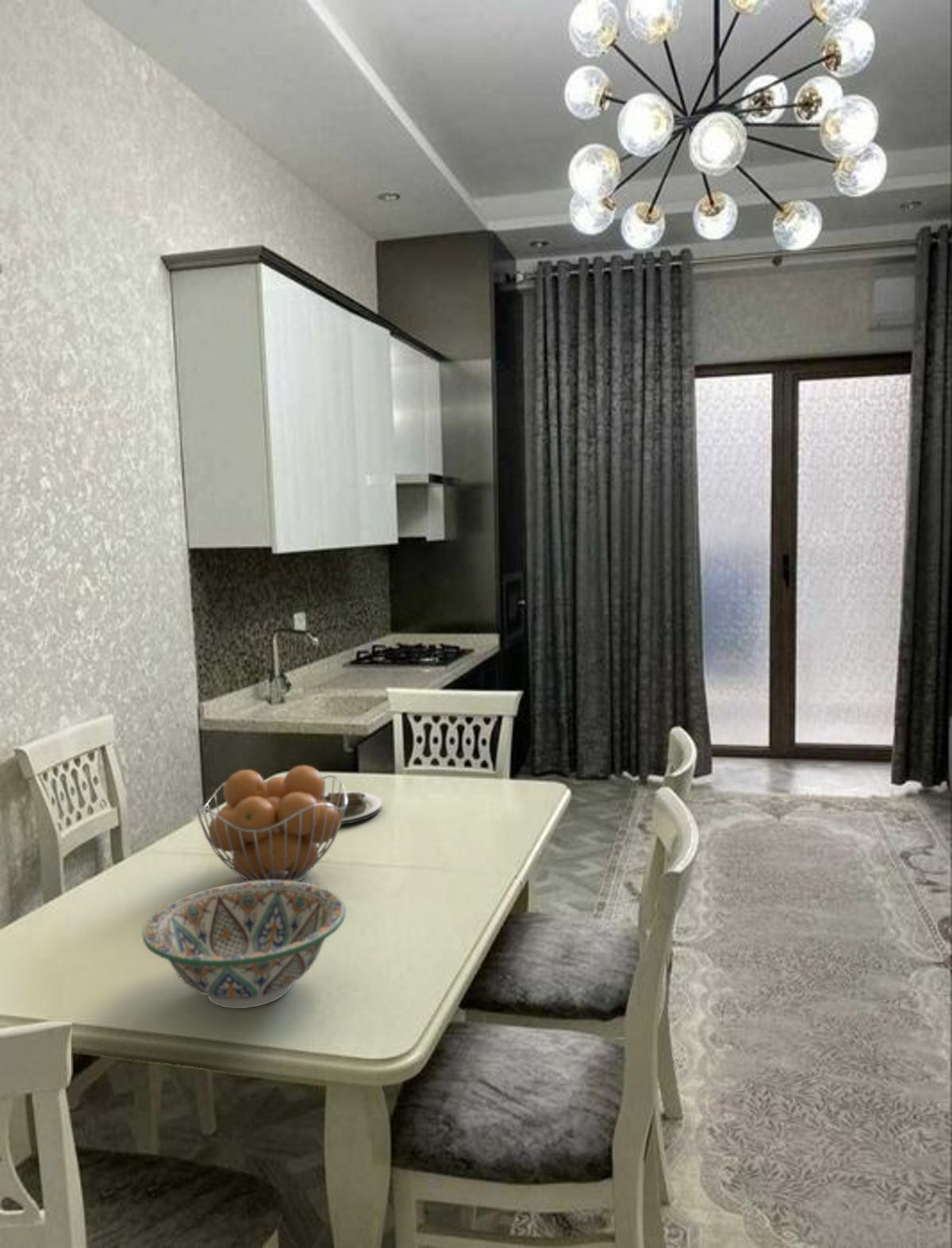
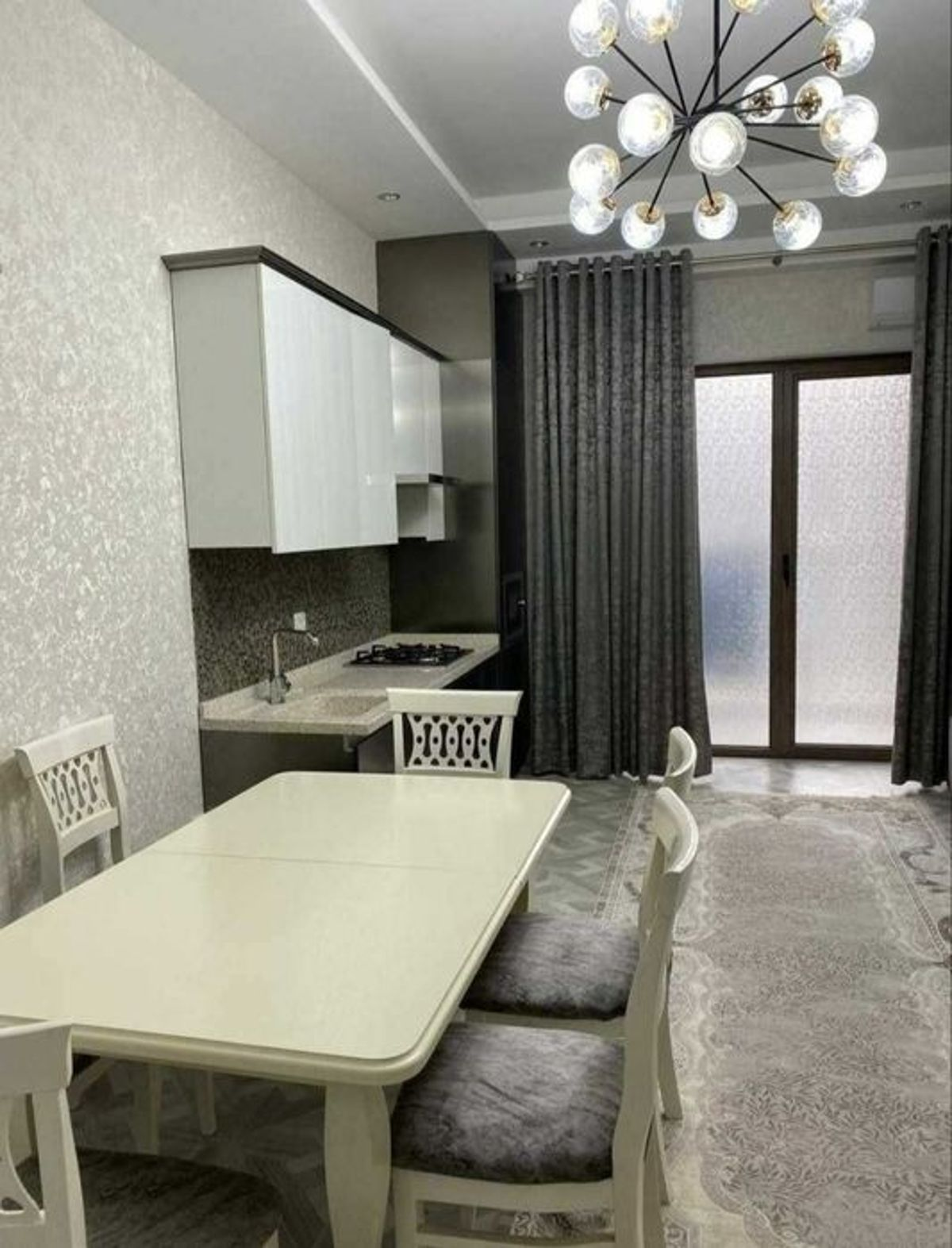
- plate (332, 804)
- fruit basket (274, 823)
- decorative bowl (248, 952)
